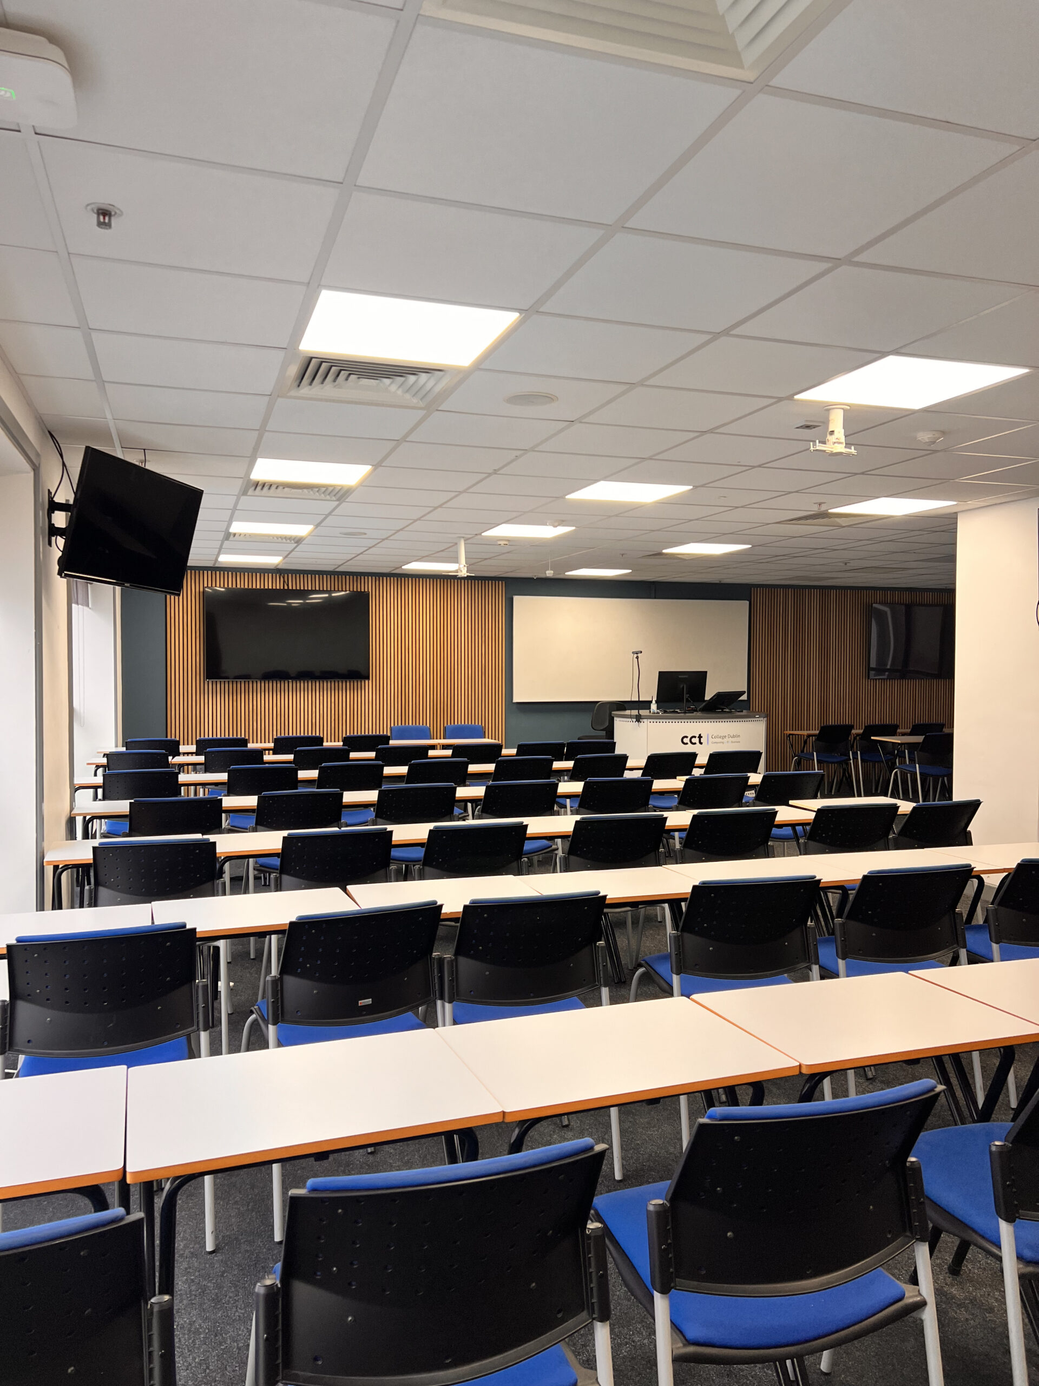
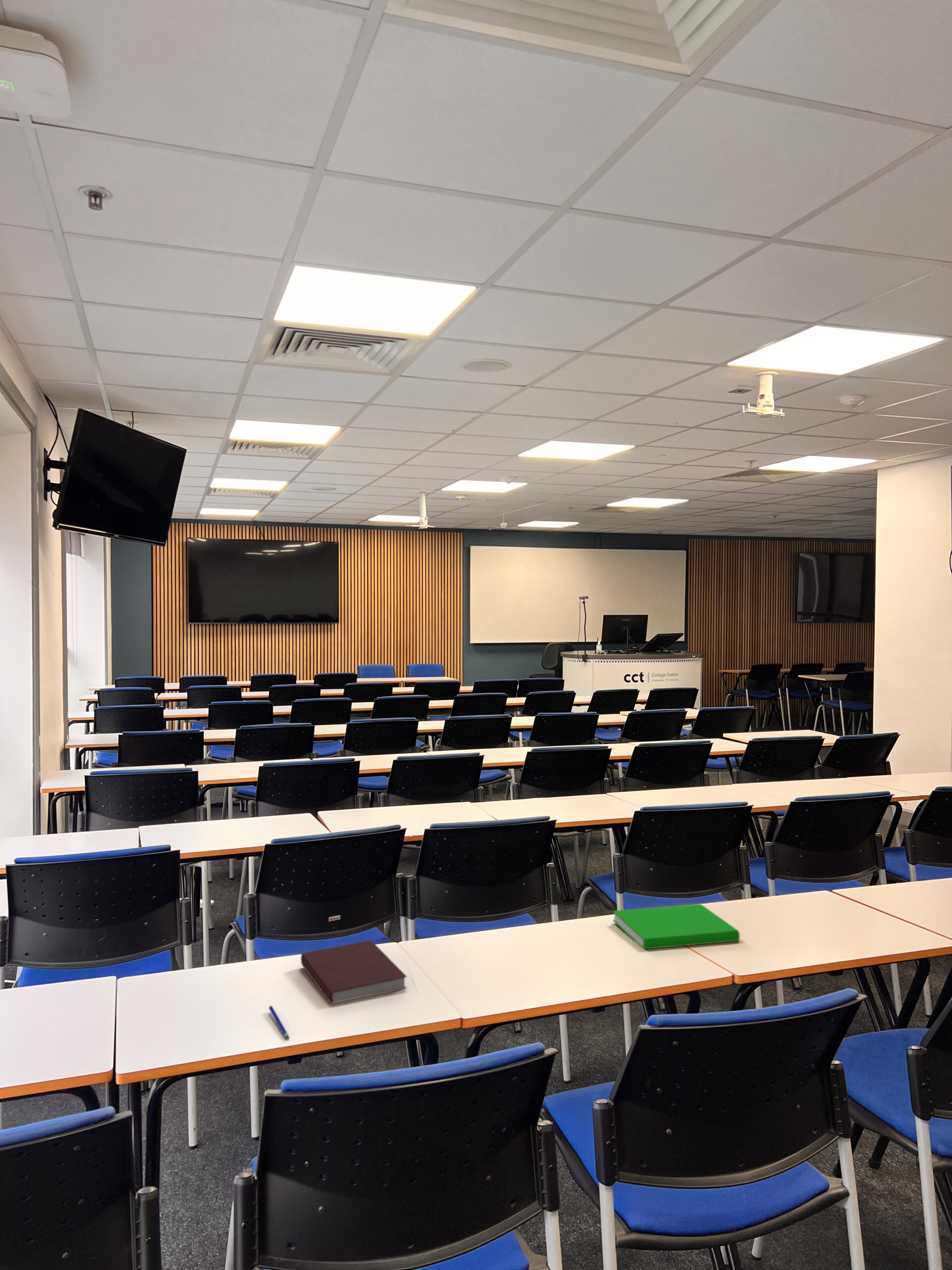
+ notebook (352, 970)
+ book (674, 926)
+ pen (279, 1022)
